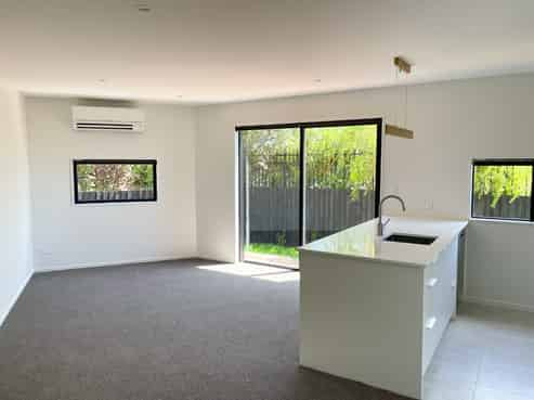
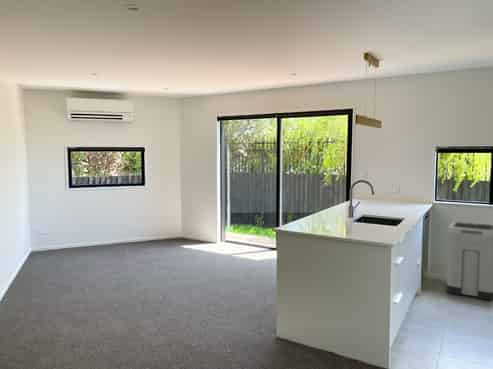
+ trash can (472, 258)
